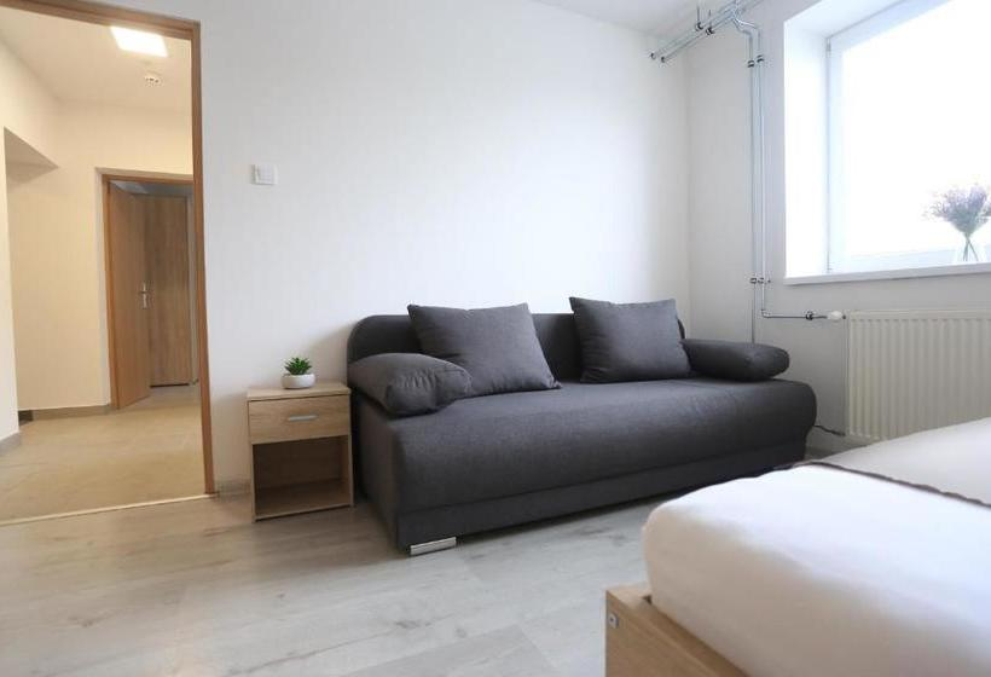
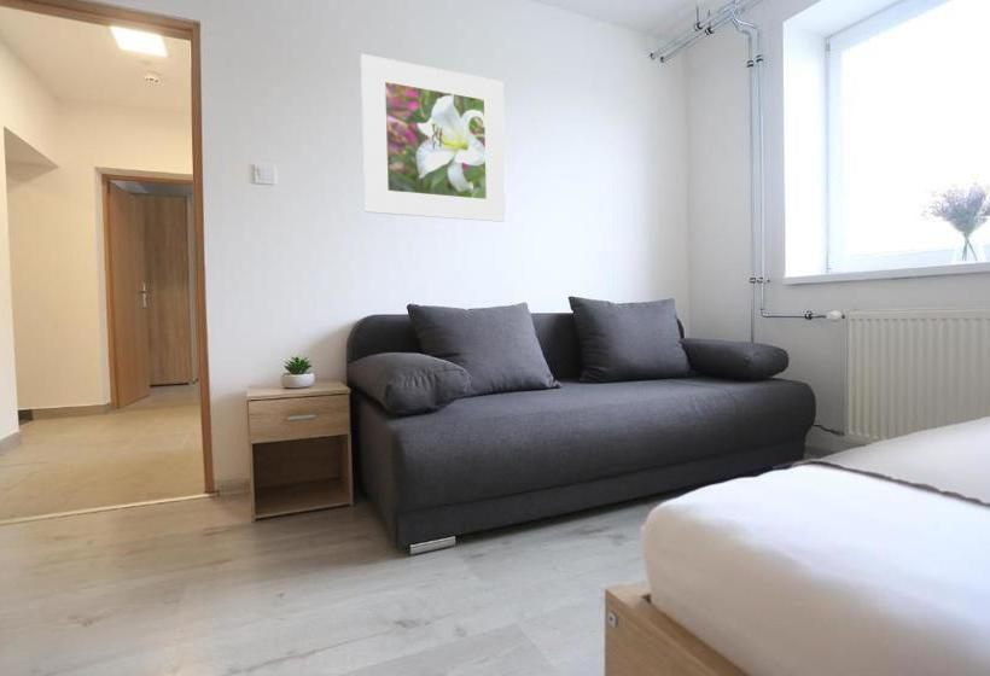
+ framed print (437, 142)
